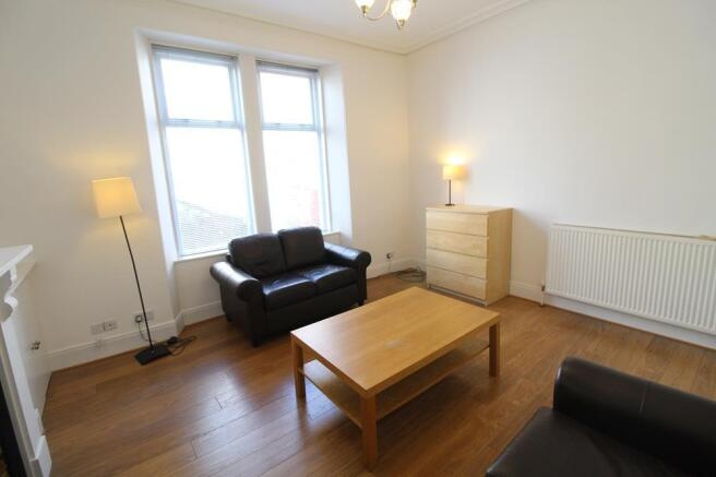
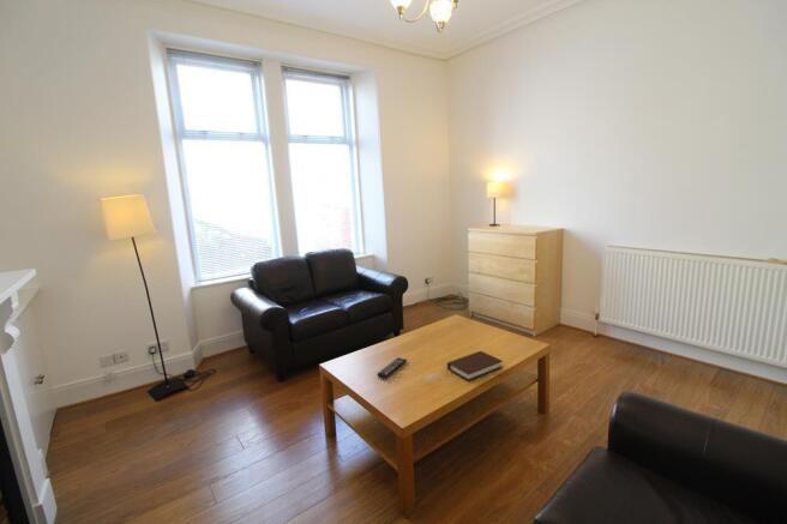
+ remote control (392, 367)
+ book (474, 365)
